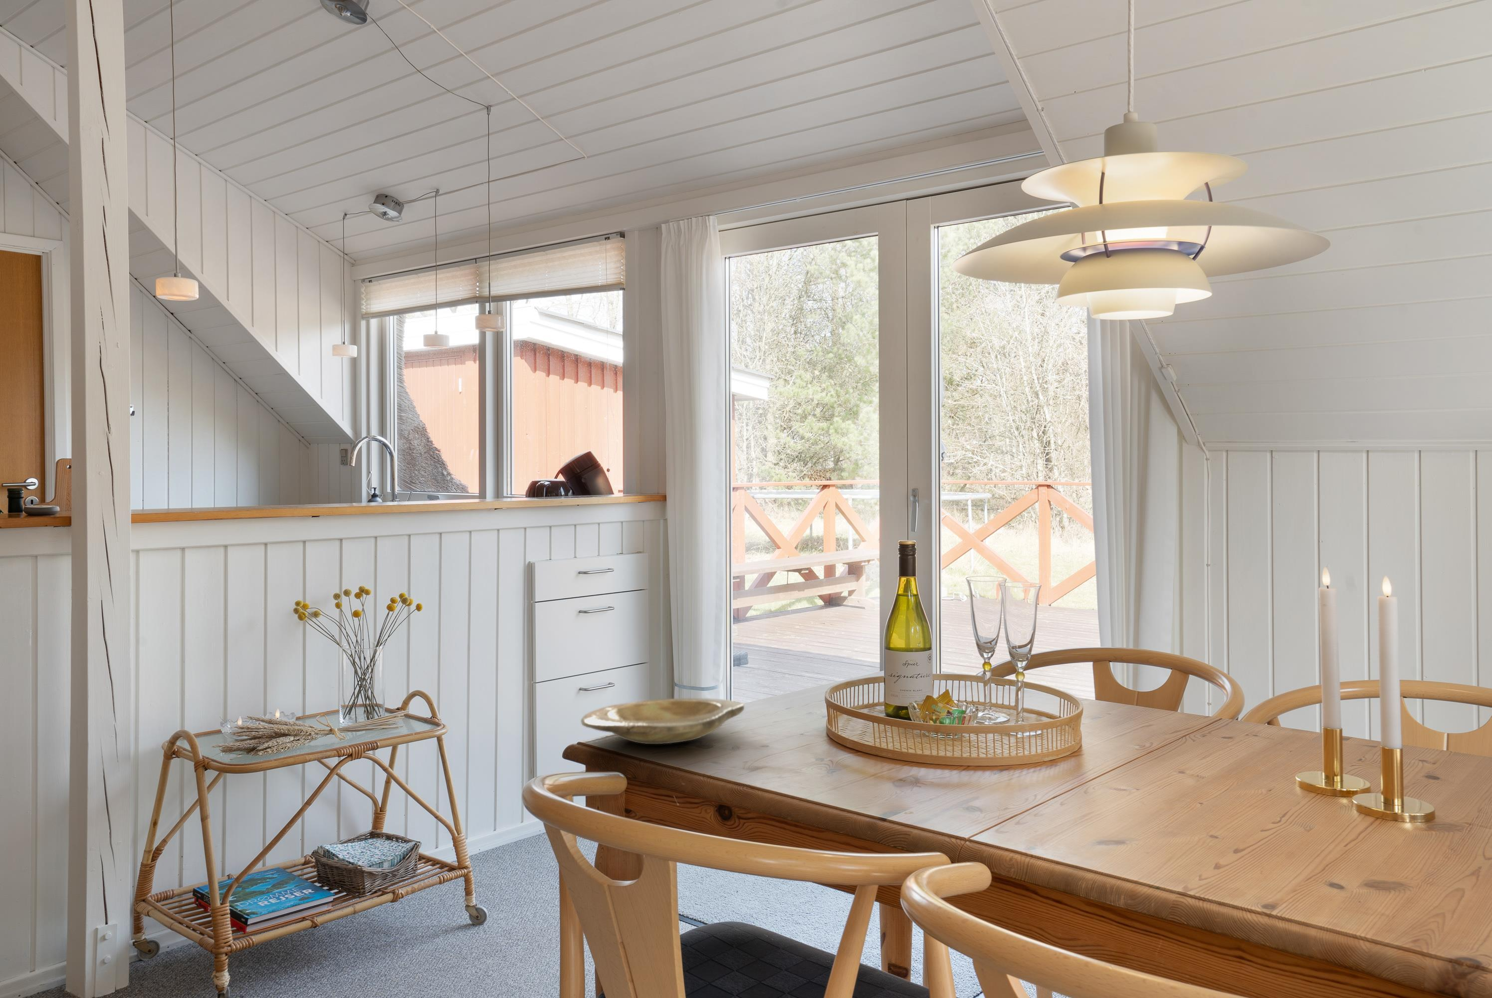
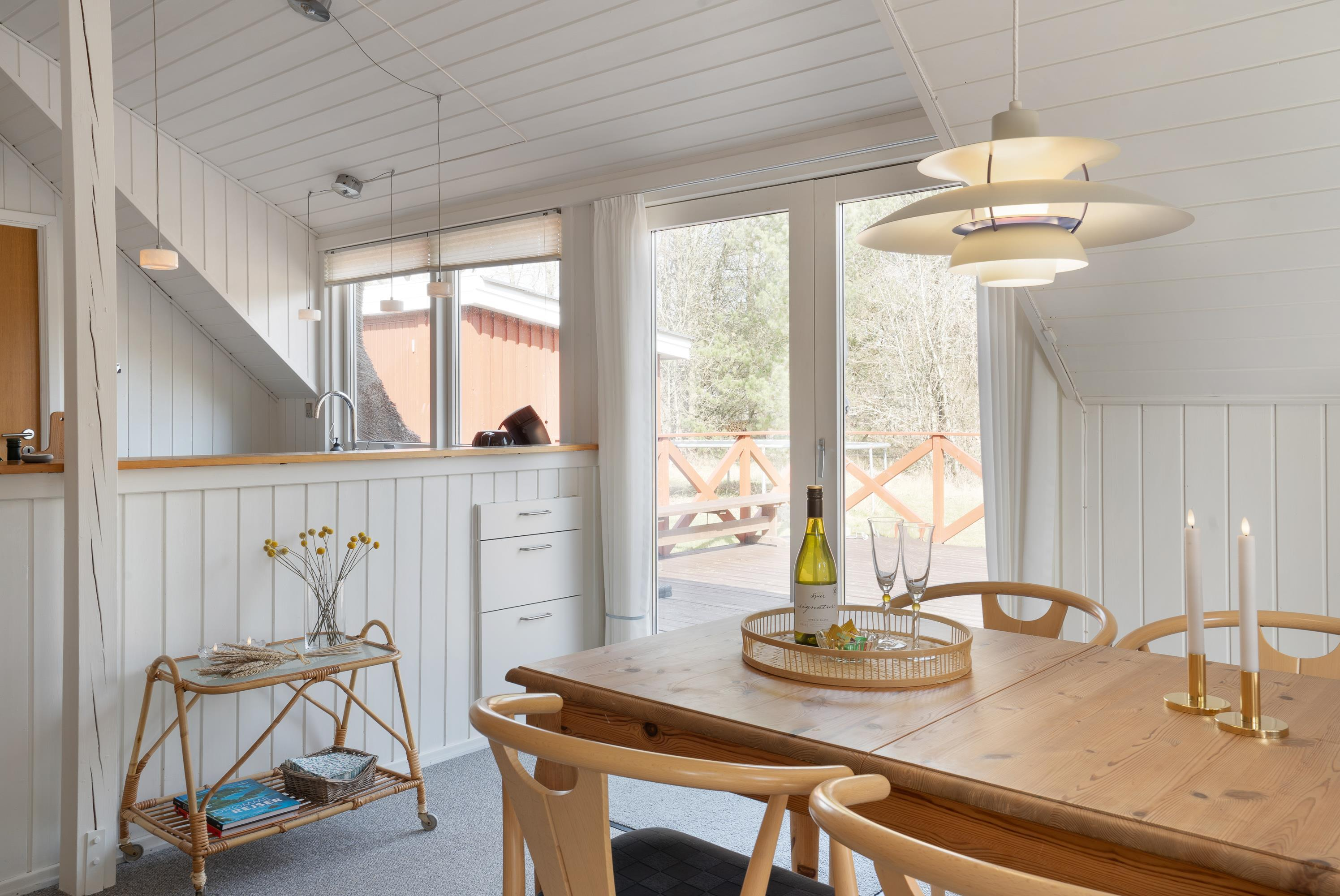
- plate (662, 722)
